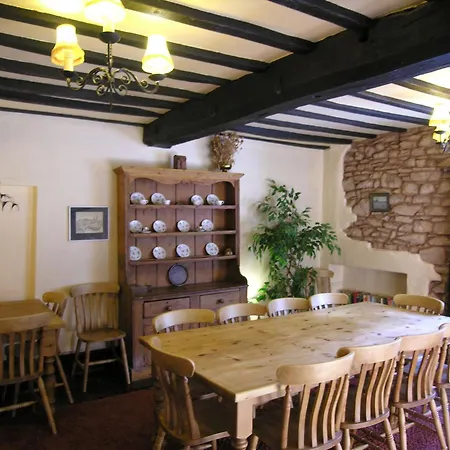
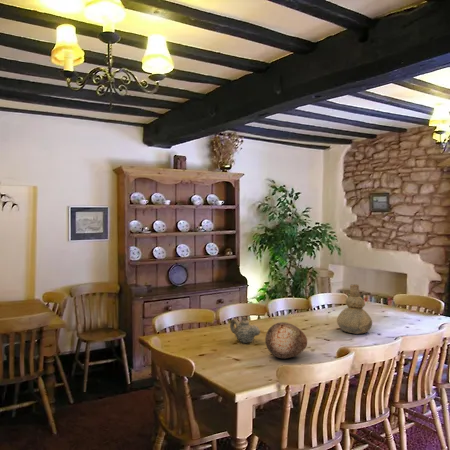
+ teapot (244, 329)
+ decorative egg (286, 339)
+ vase (354, 308)
